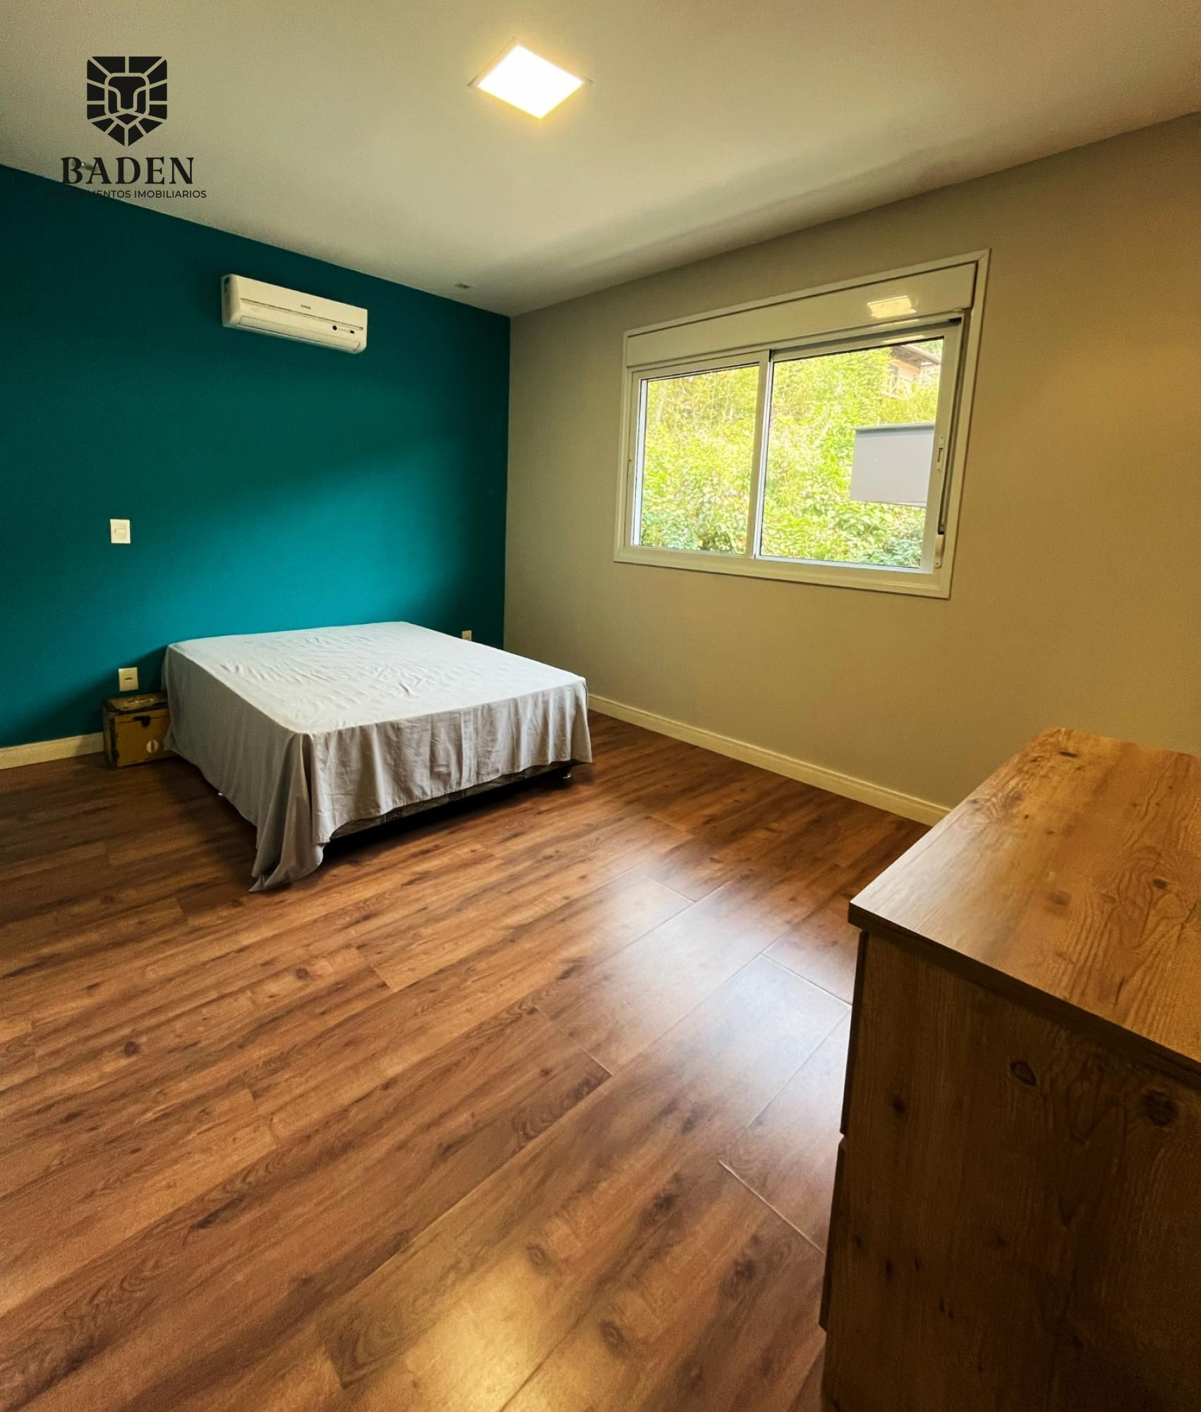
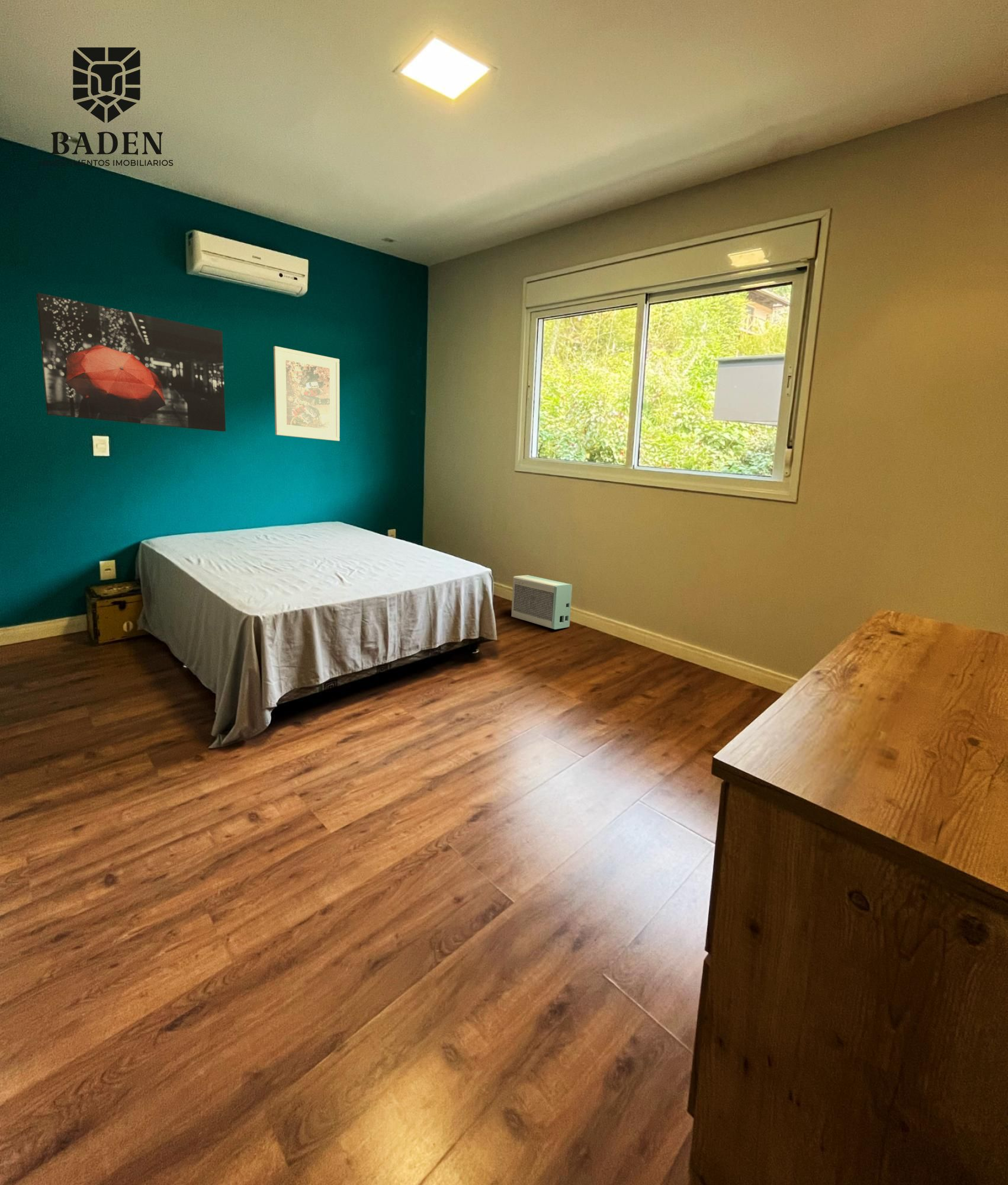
+ wall art (141, 370)
+ air purifier (541, 601)
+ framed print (308, 396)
